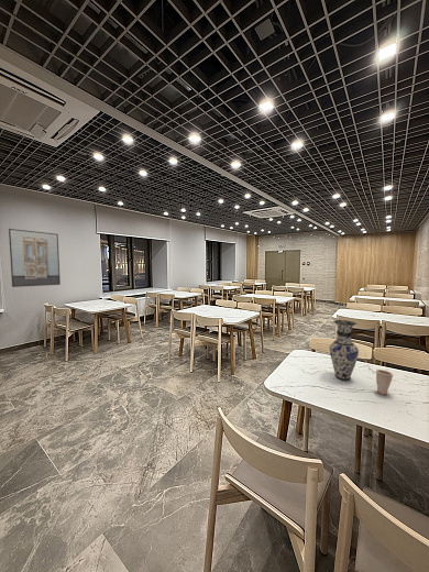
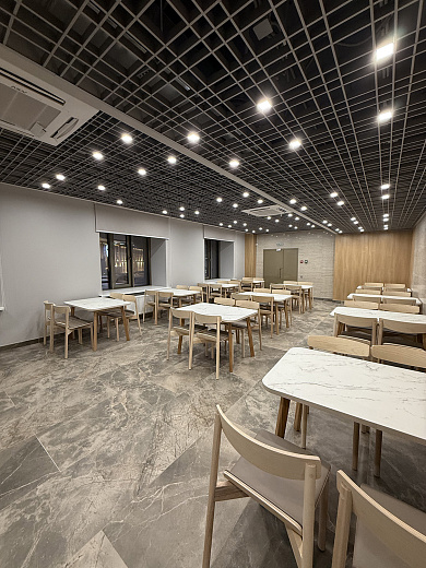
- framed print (36, 258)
- vase (343, 350)
- cup (384, 382)
